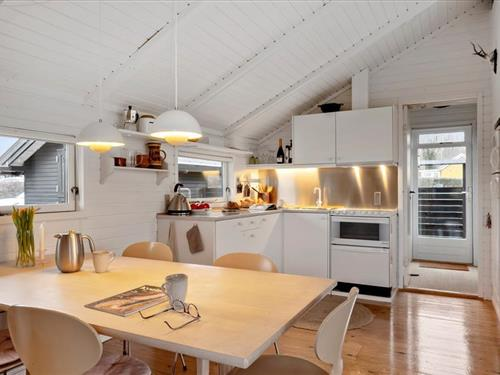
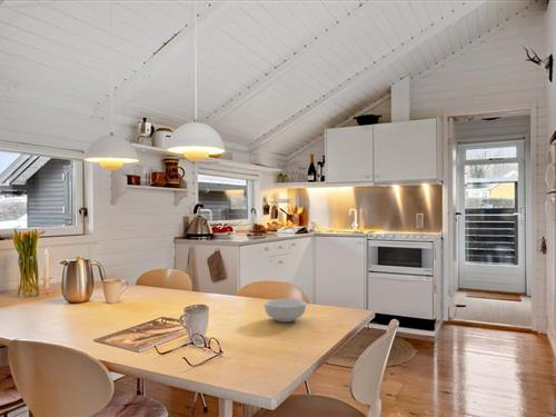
+ cereal bowl (285, 310)
